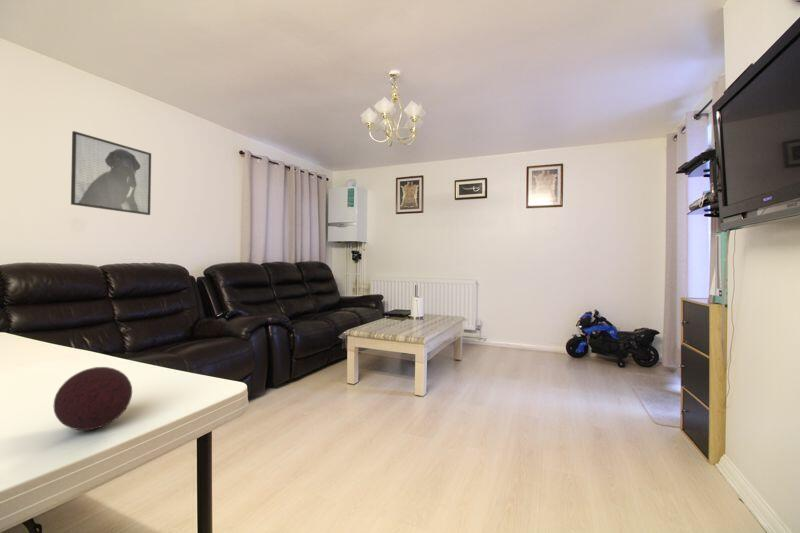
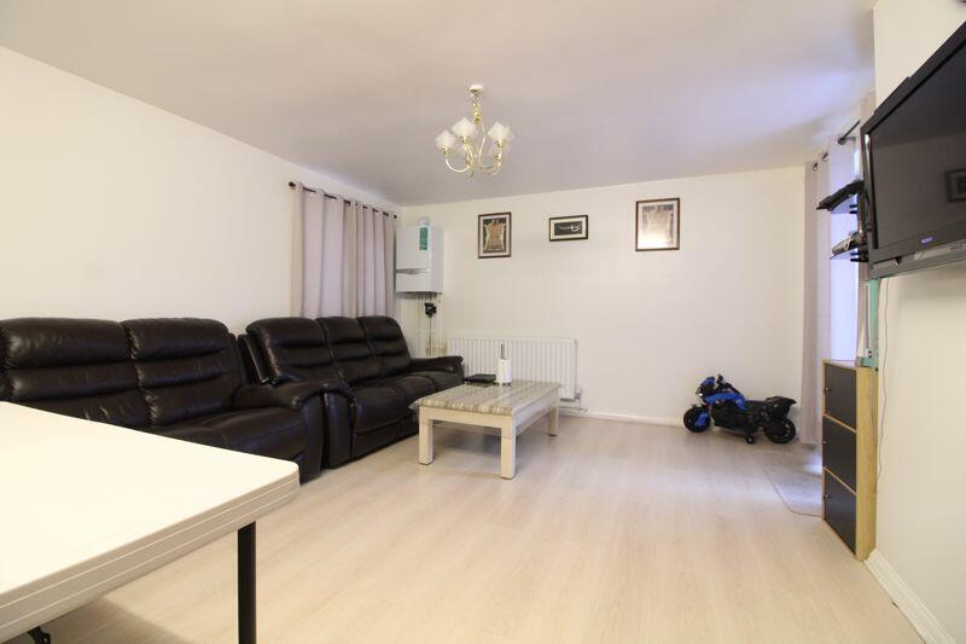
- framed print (114, 176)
- decorative ball (95, 397)
